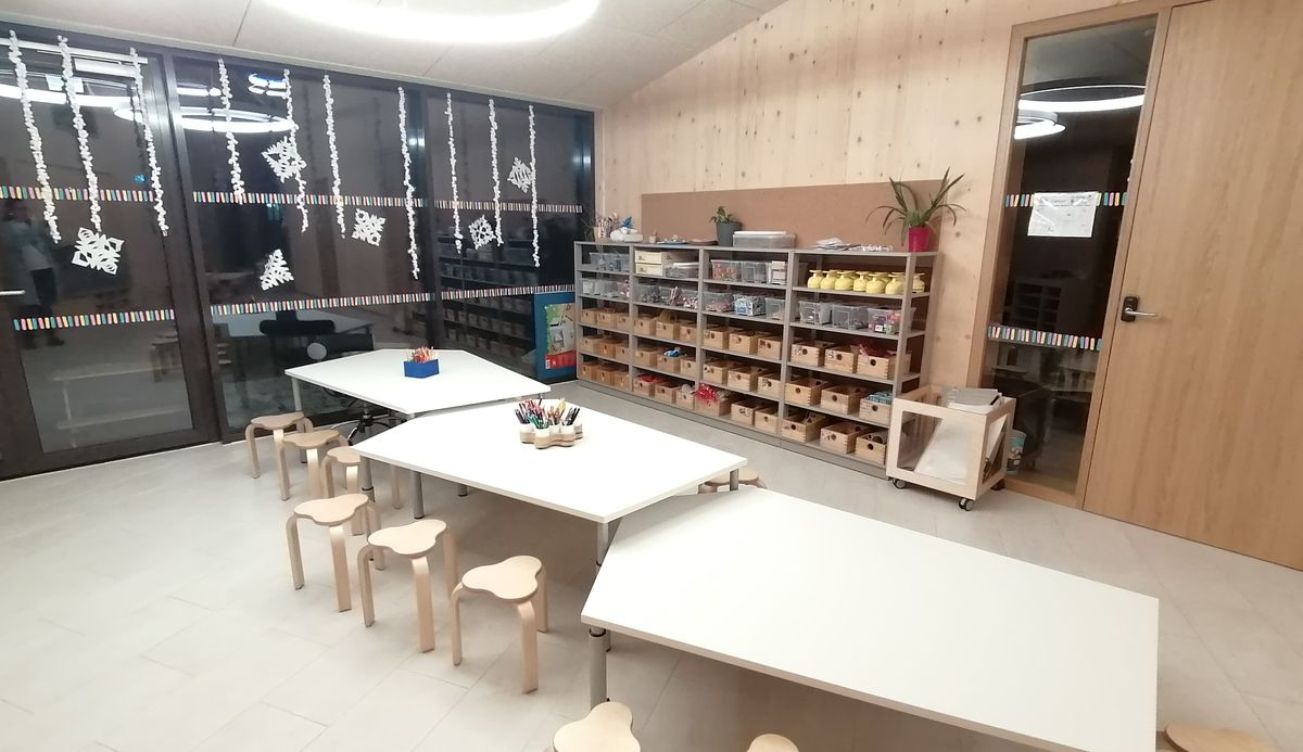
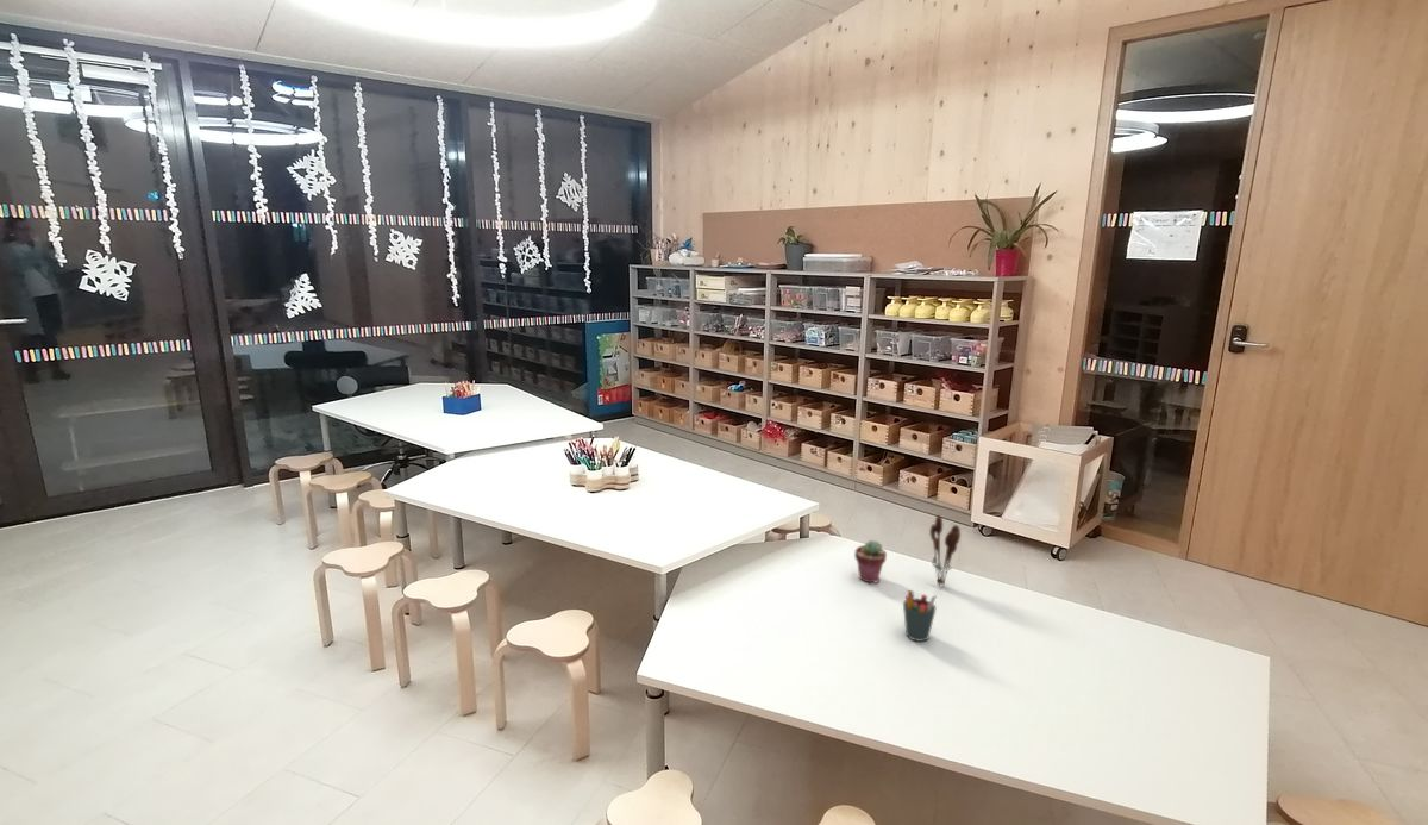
+ pen holder (917, 612)
+ potted succulent (870, 558)
+ utensil holder (946, 551)
